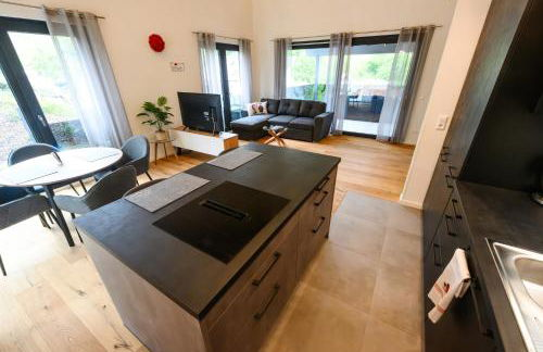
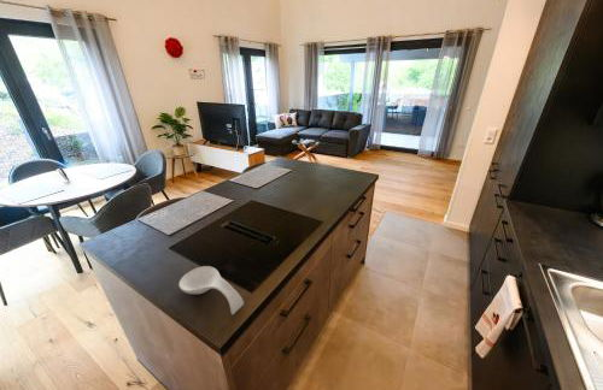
+ spoon rest (211, 285)
